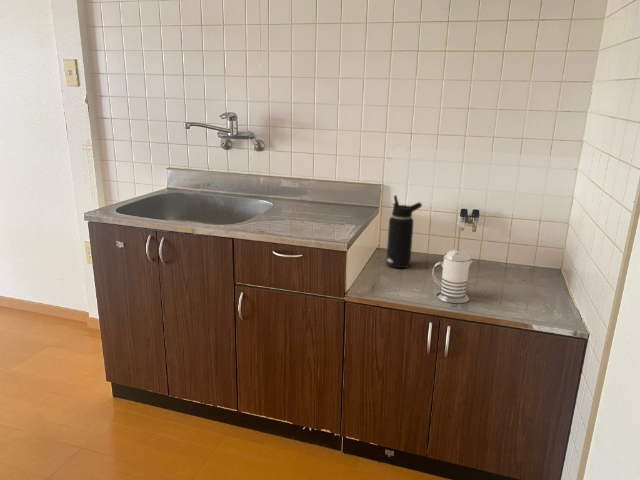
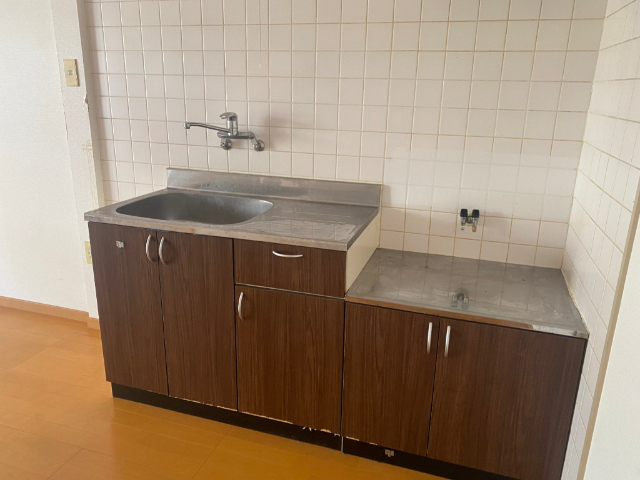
- french press (453, 260)
- water bottle (404, 231)
